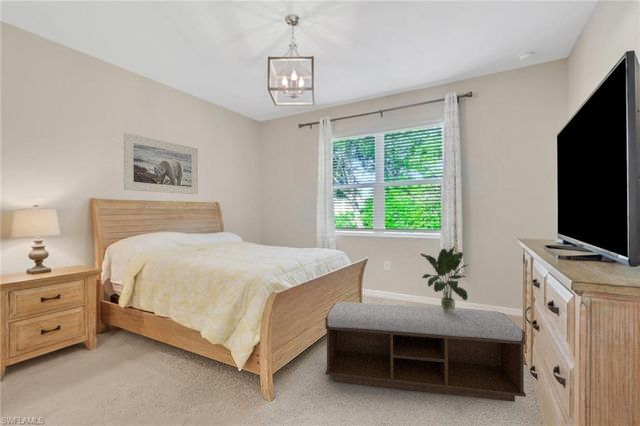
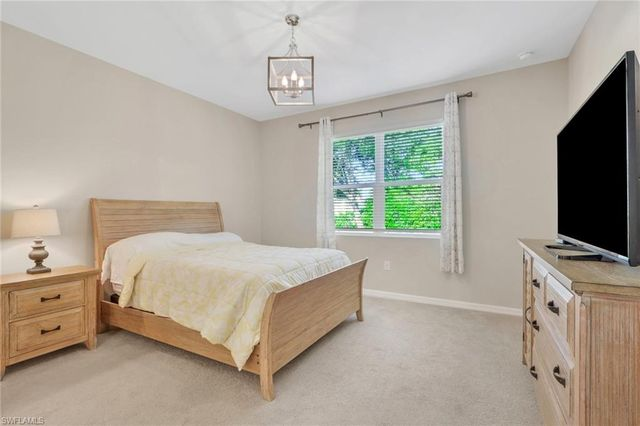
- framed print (164, 167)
- potted plant (443, 279)
- bench (416, 344)
